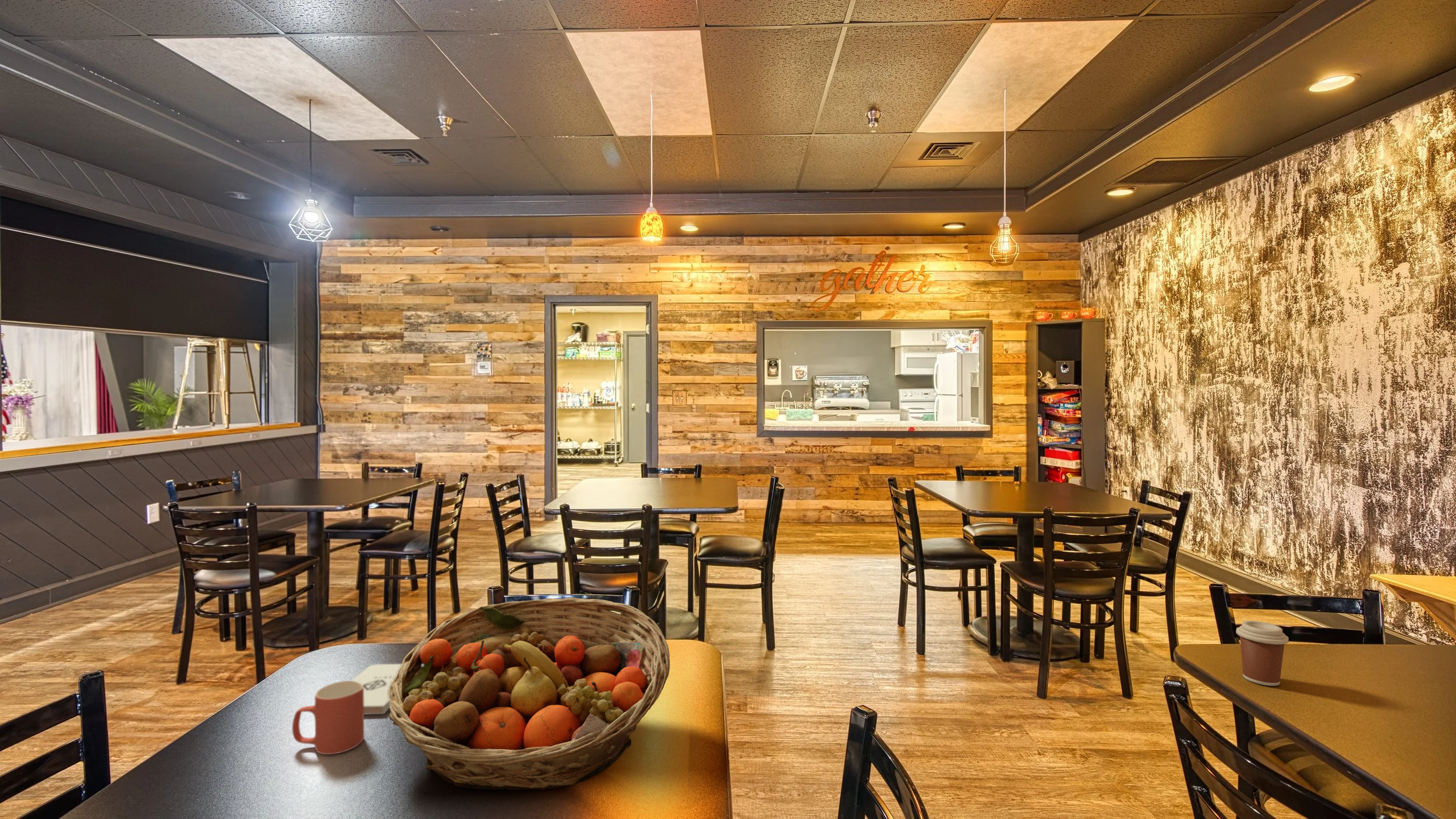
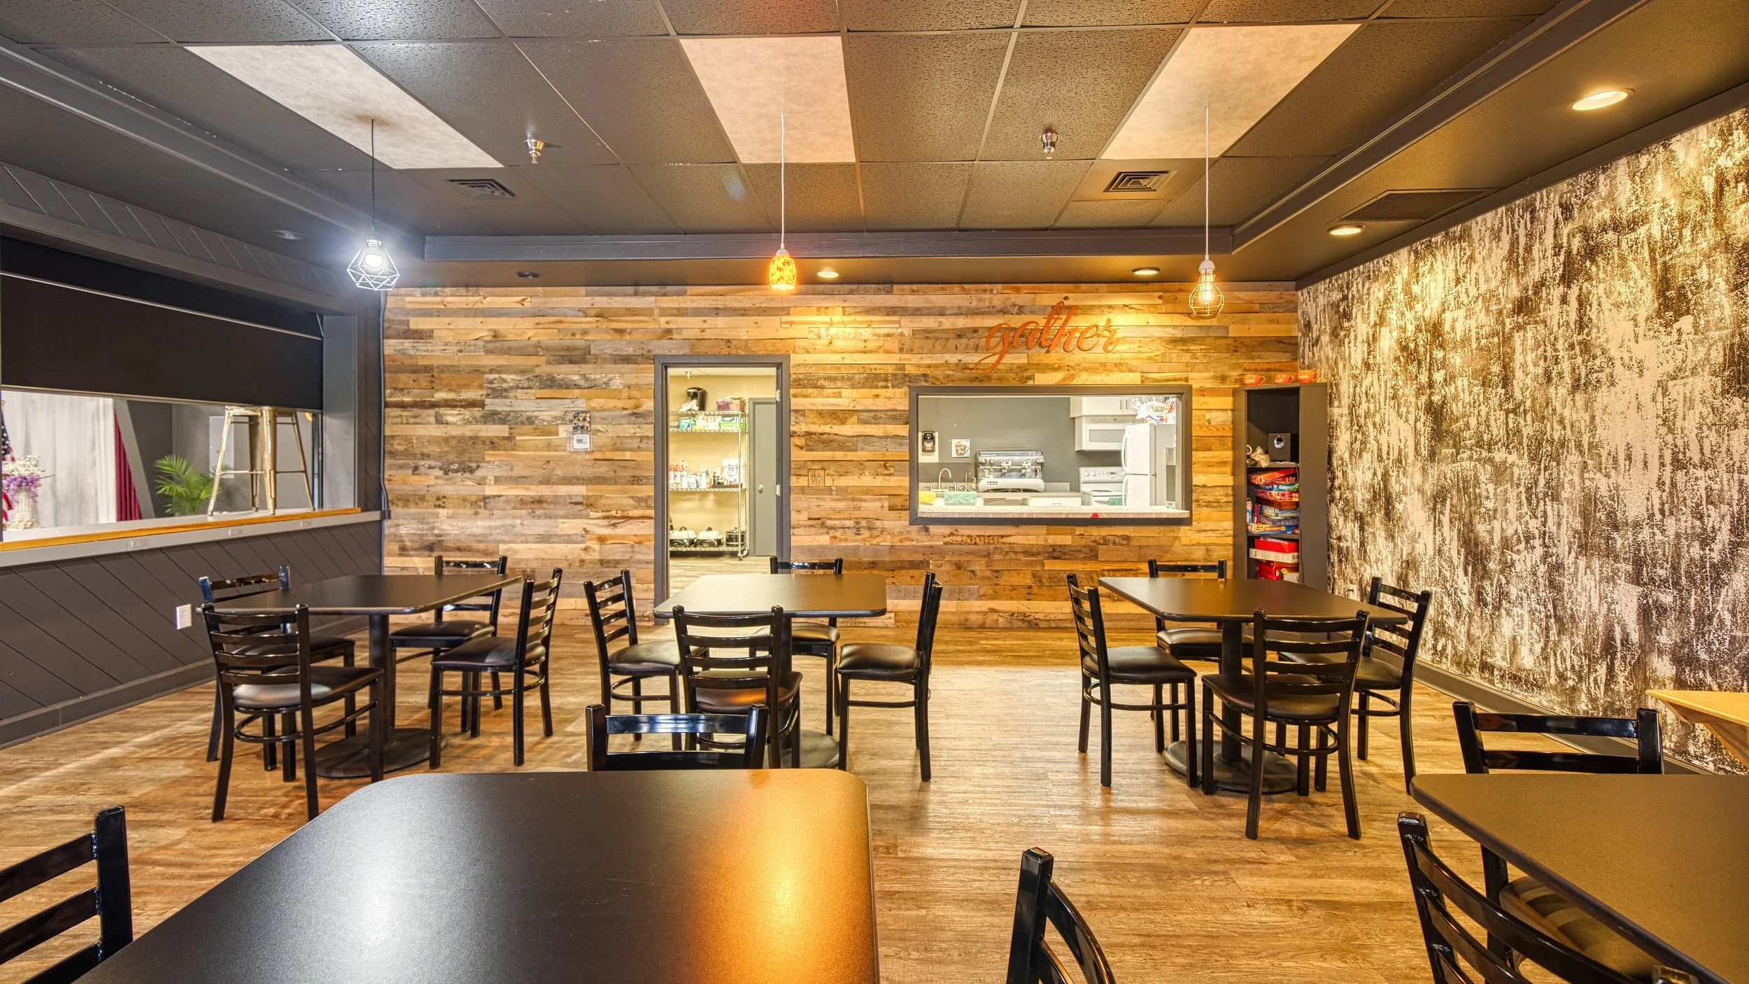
- coffee cup (1261, 652)
- notepad (377, 687)
- mug (327, 717)
- fruit basket (534, 685)
